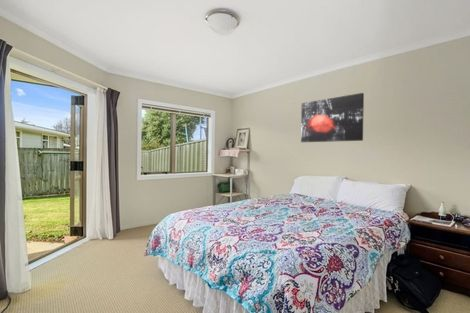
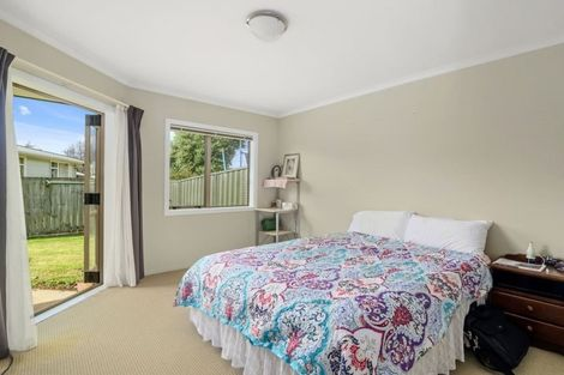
- wall art (329, 120)
